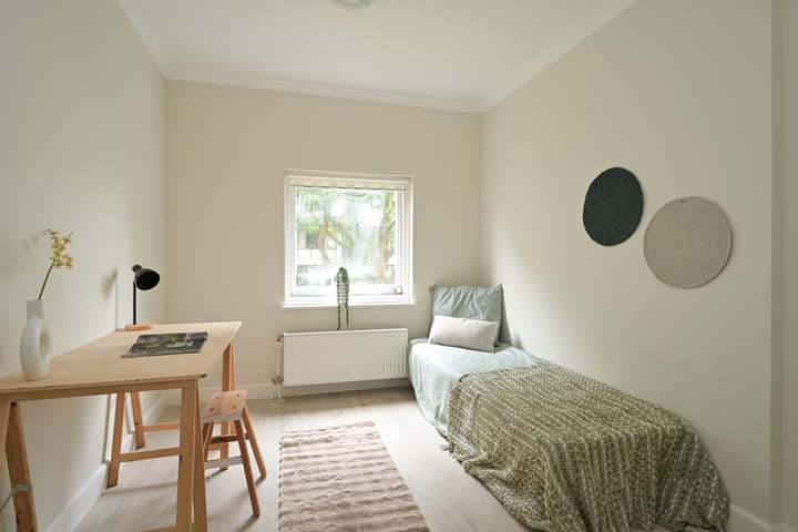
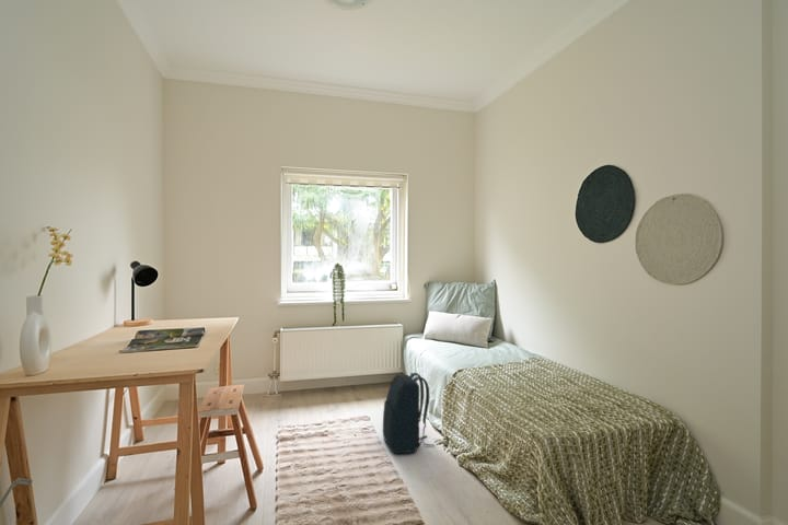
+ backpack (408, 408)
